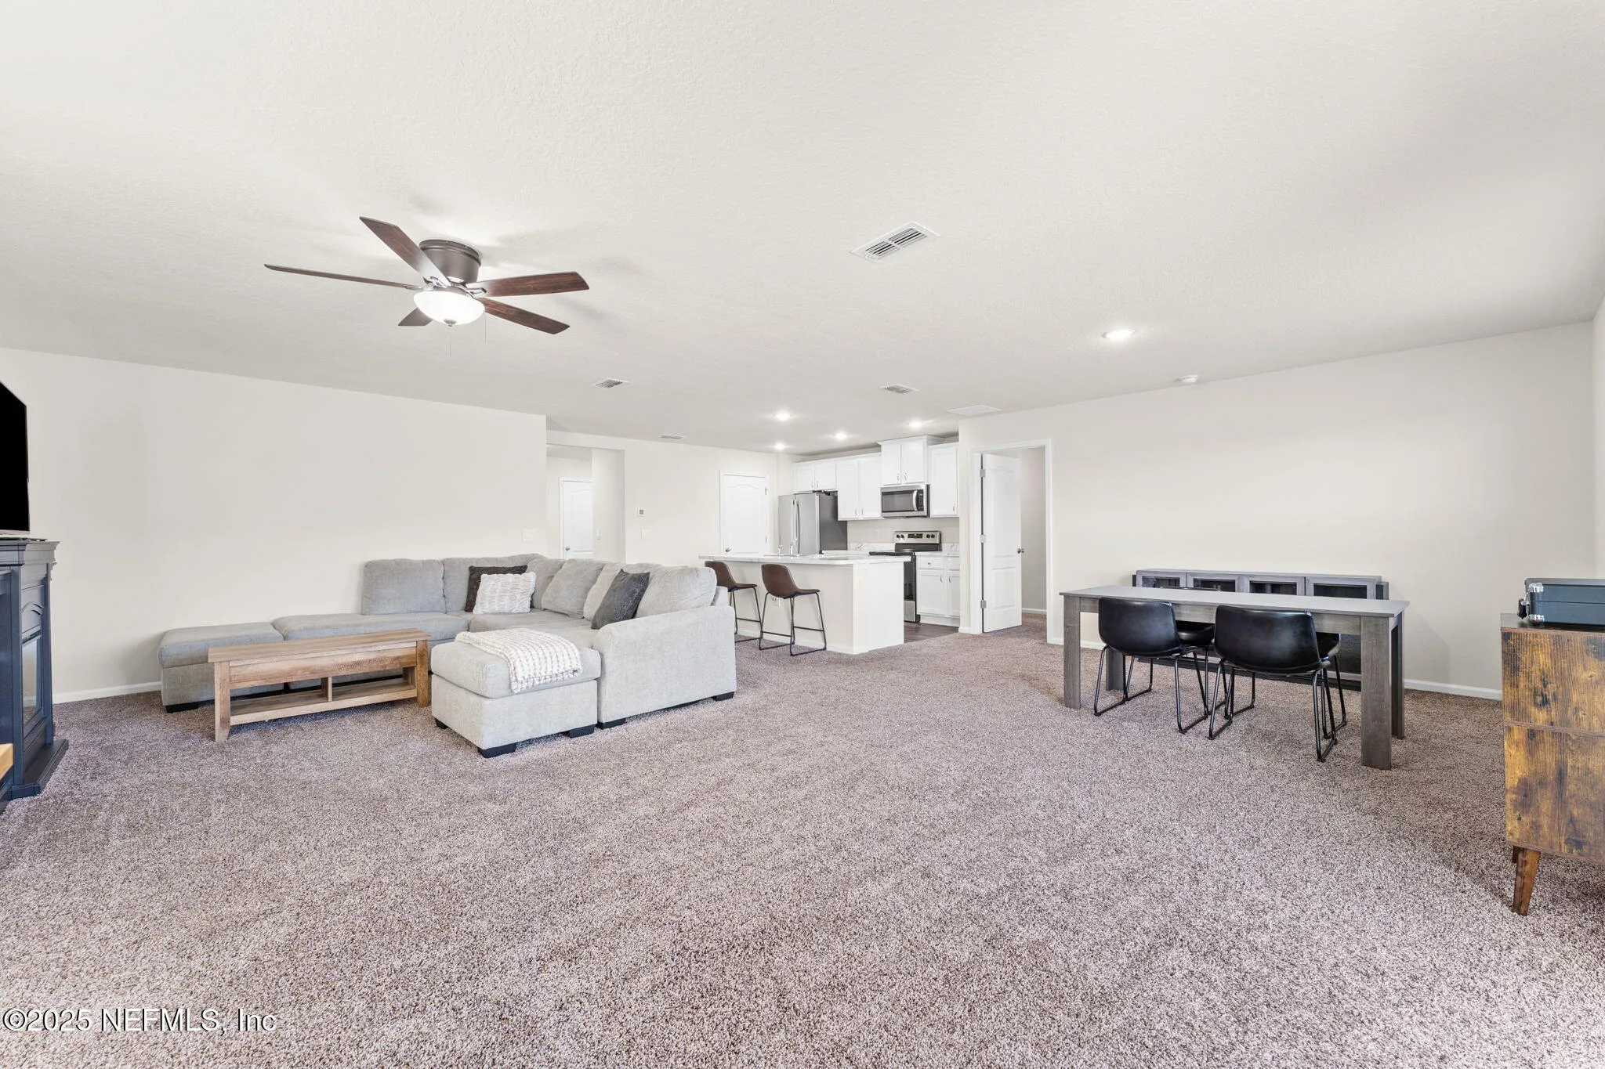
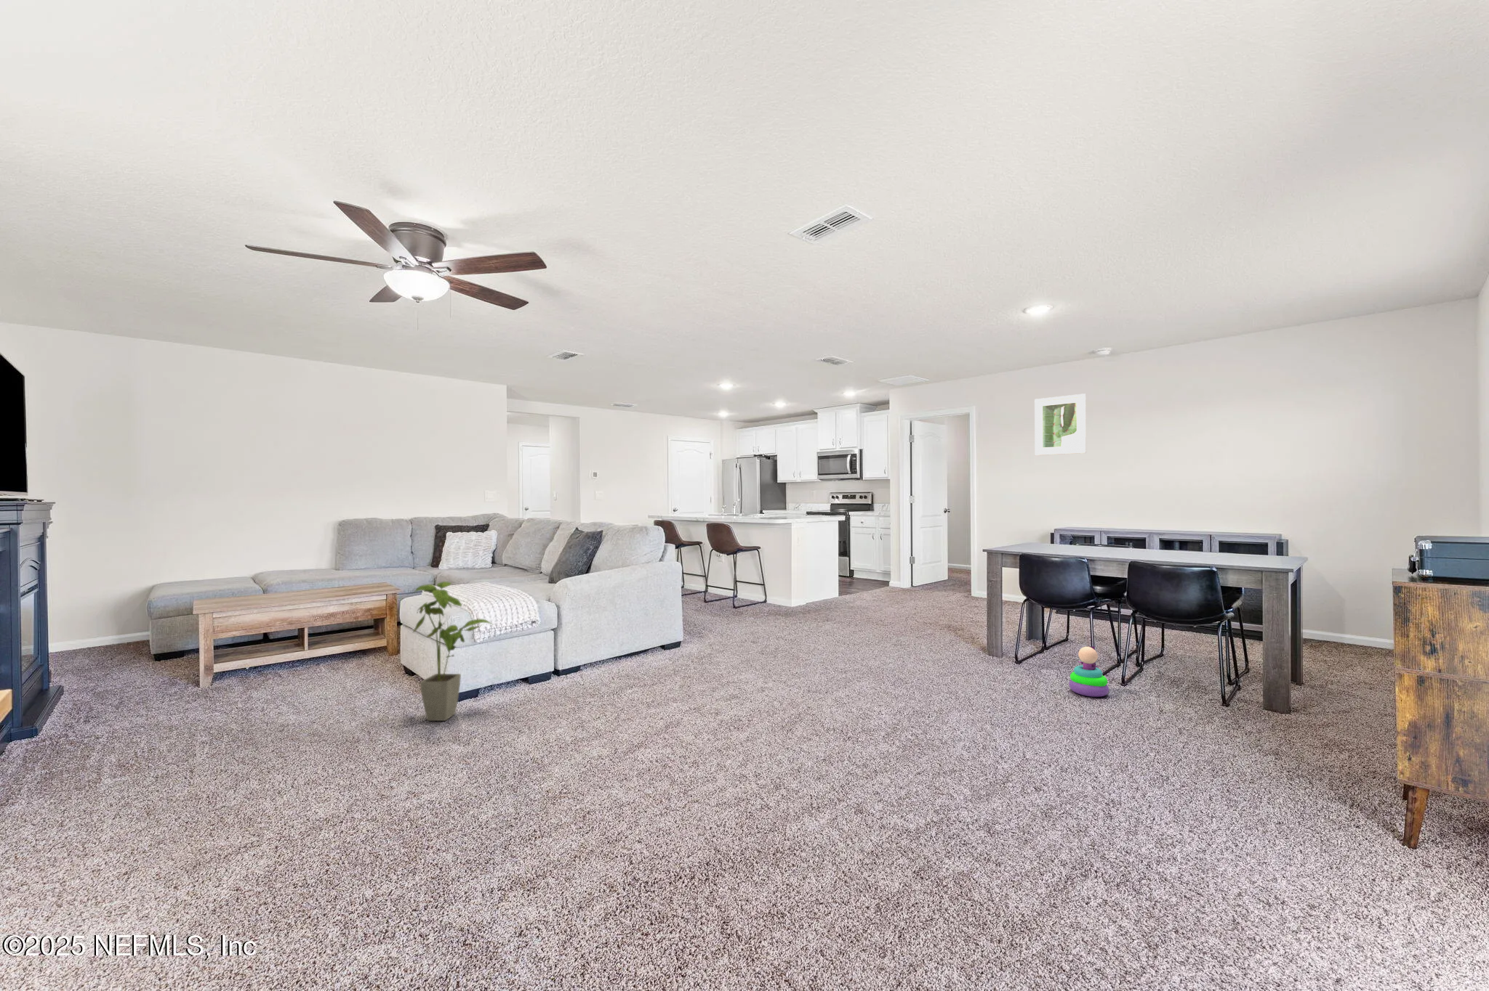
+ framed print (1059, 426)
+ house plant (447, 649)
+ stacking toy (1088, 669)
